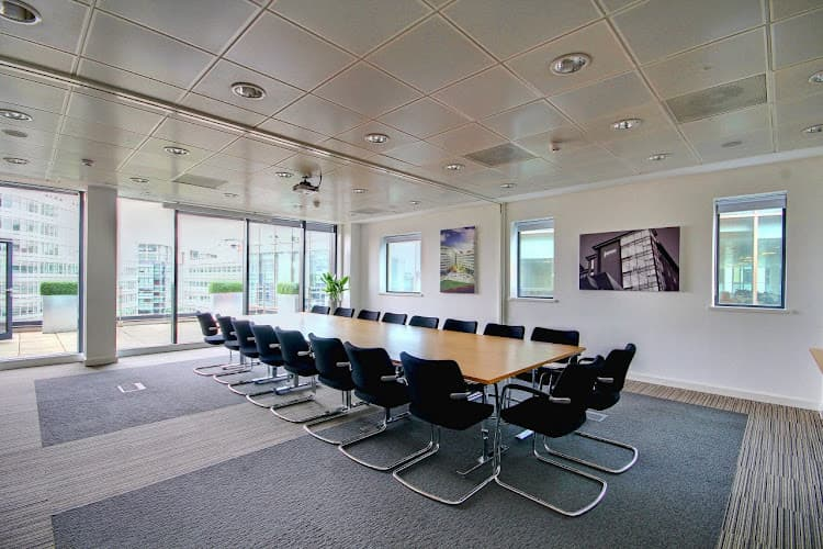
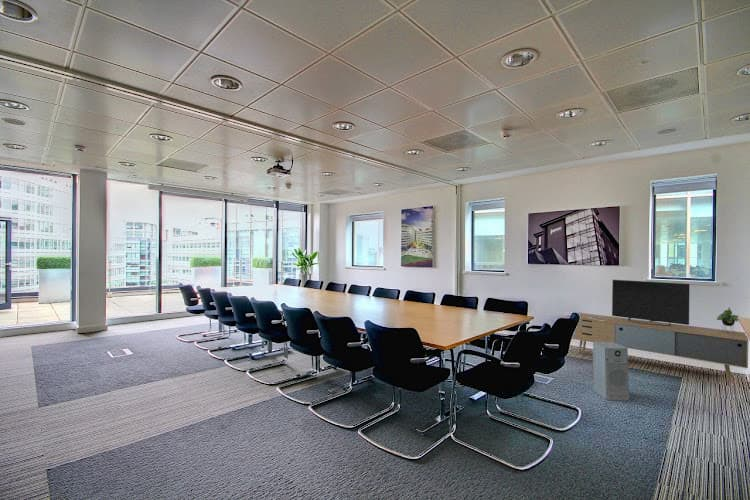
+ media console (647, 322)
+ air purifier (609, 369)
